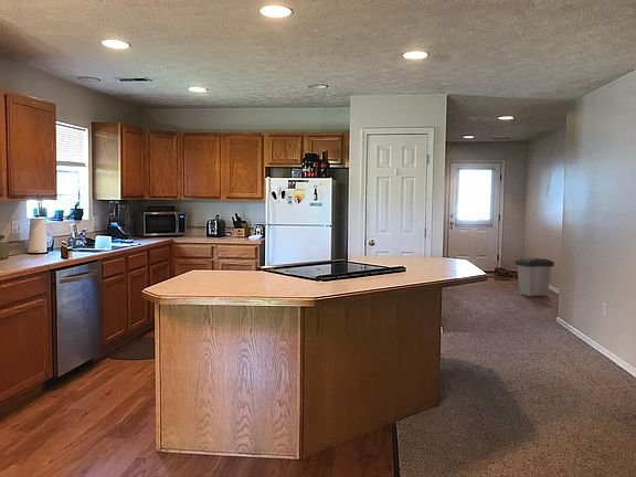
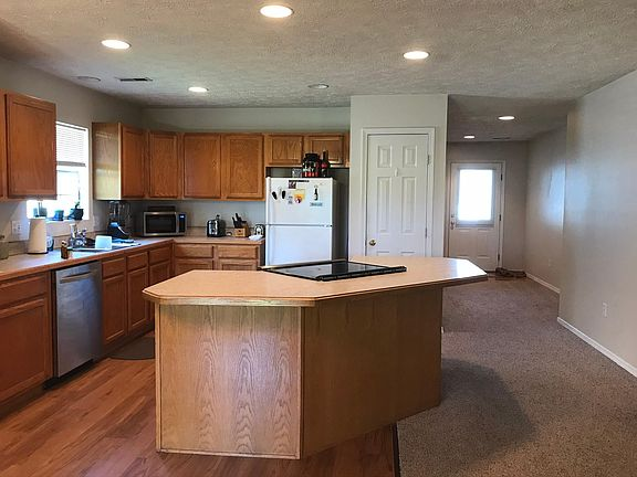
- trash can (534, 276)
